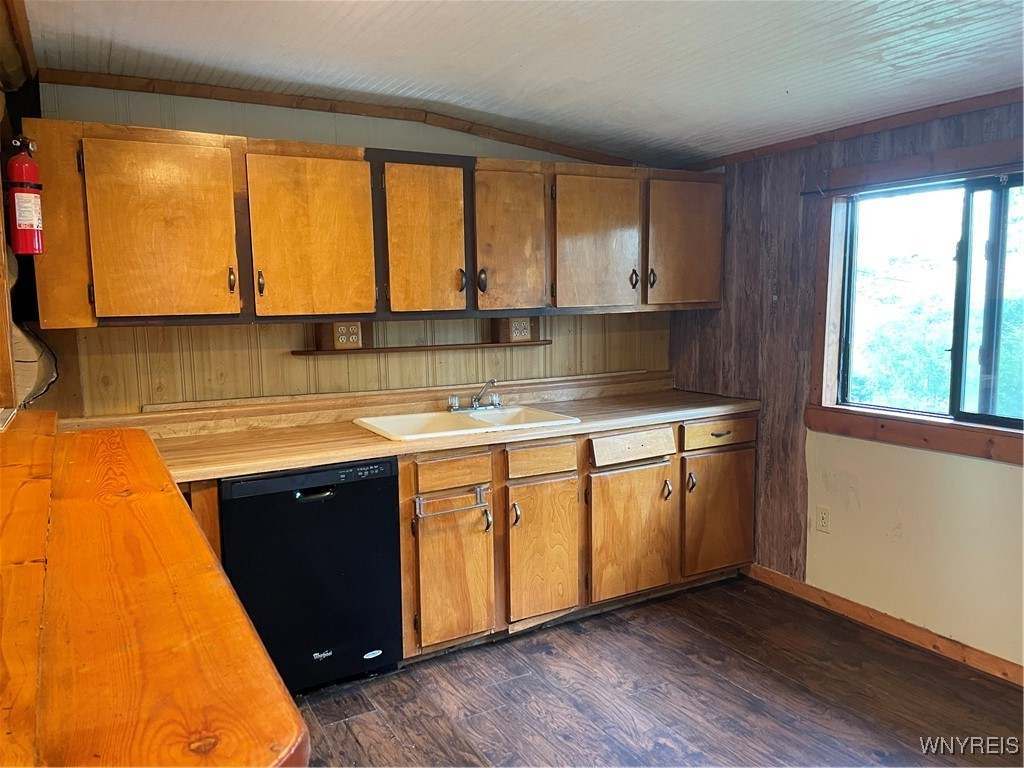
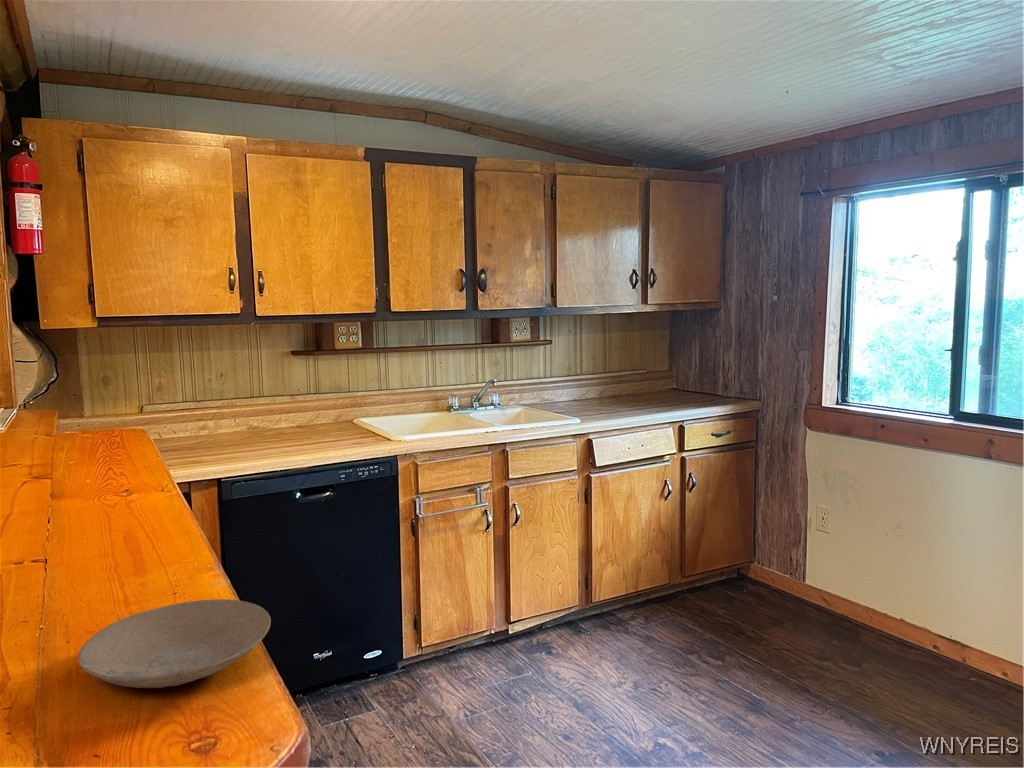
+ plate (180, 646)
